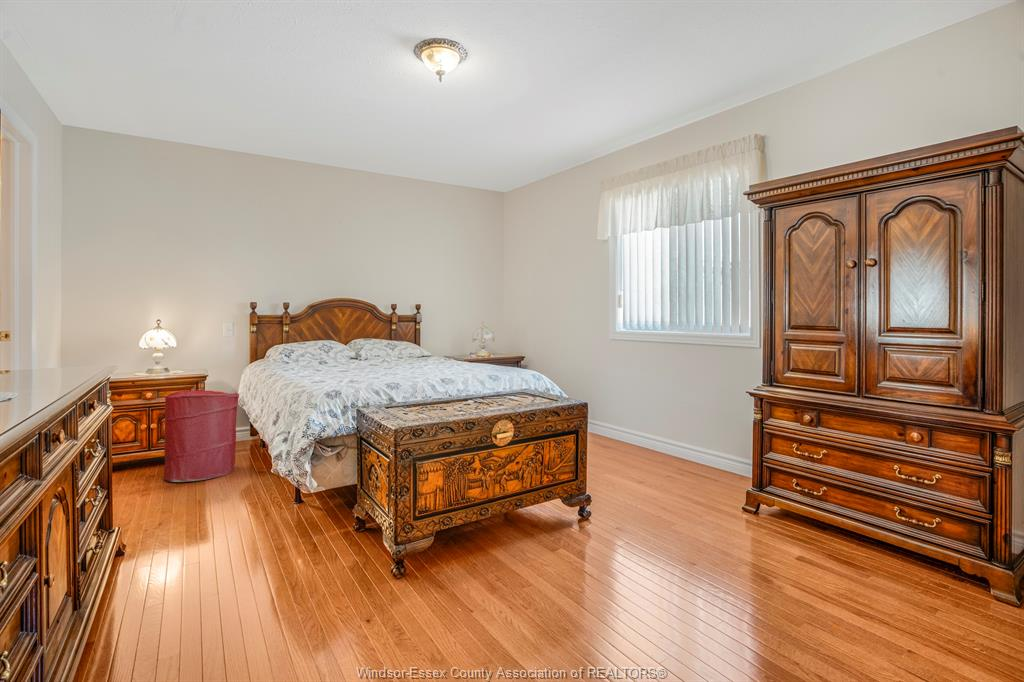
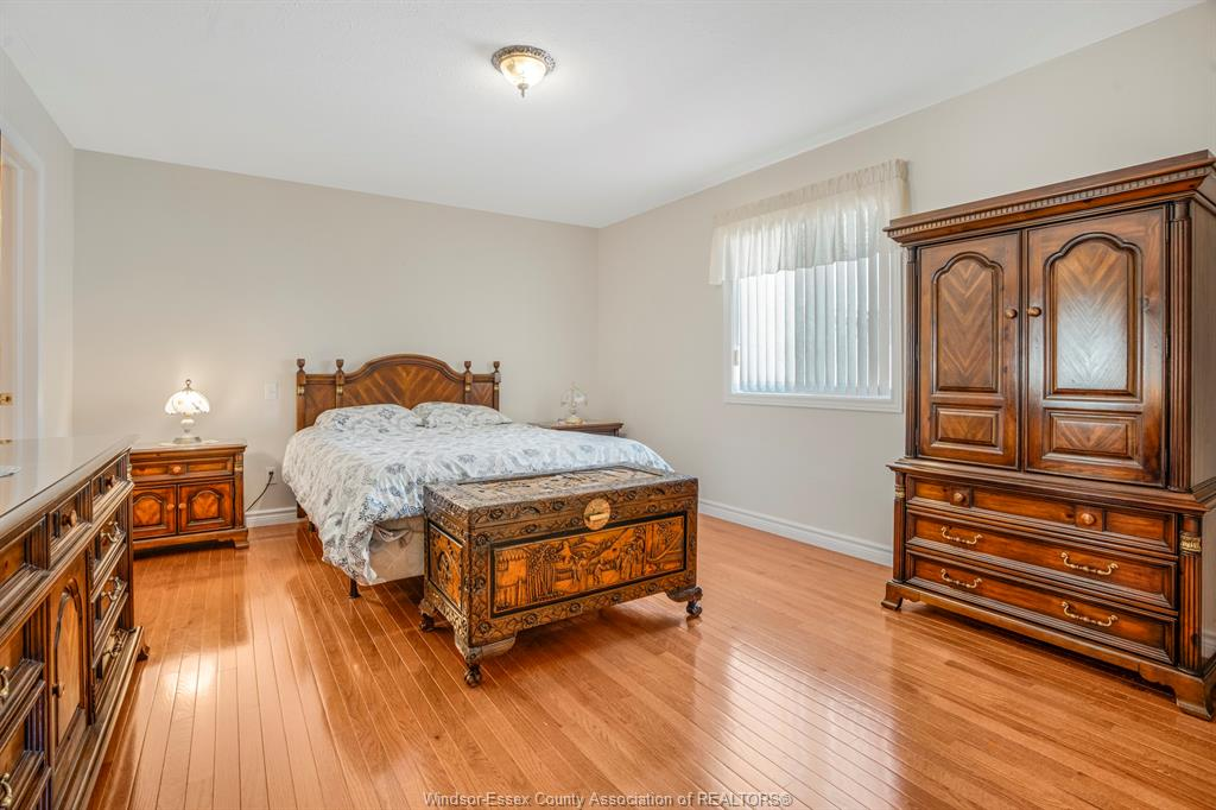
- laundry hamper (202, 432)
